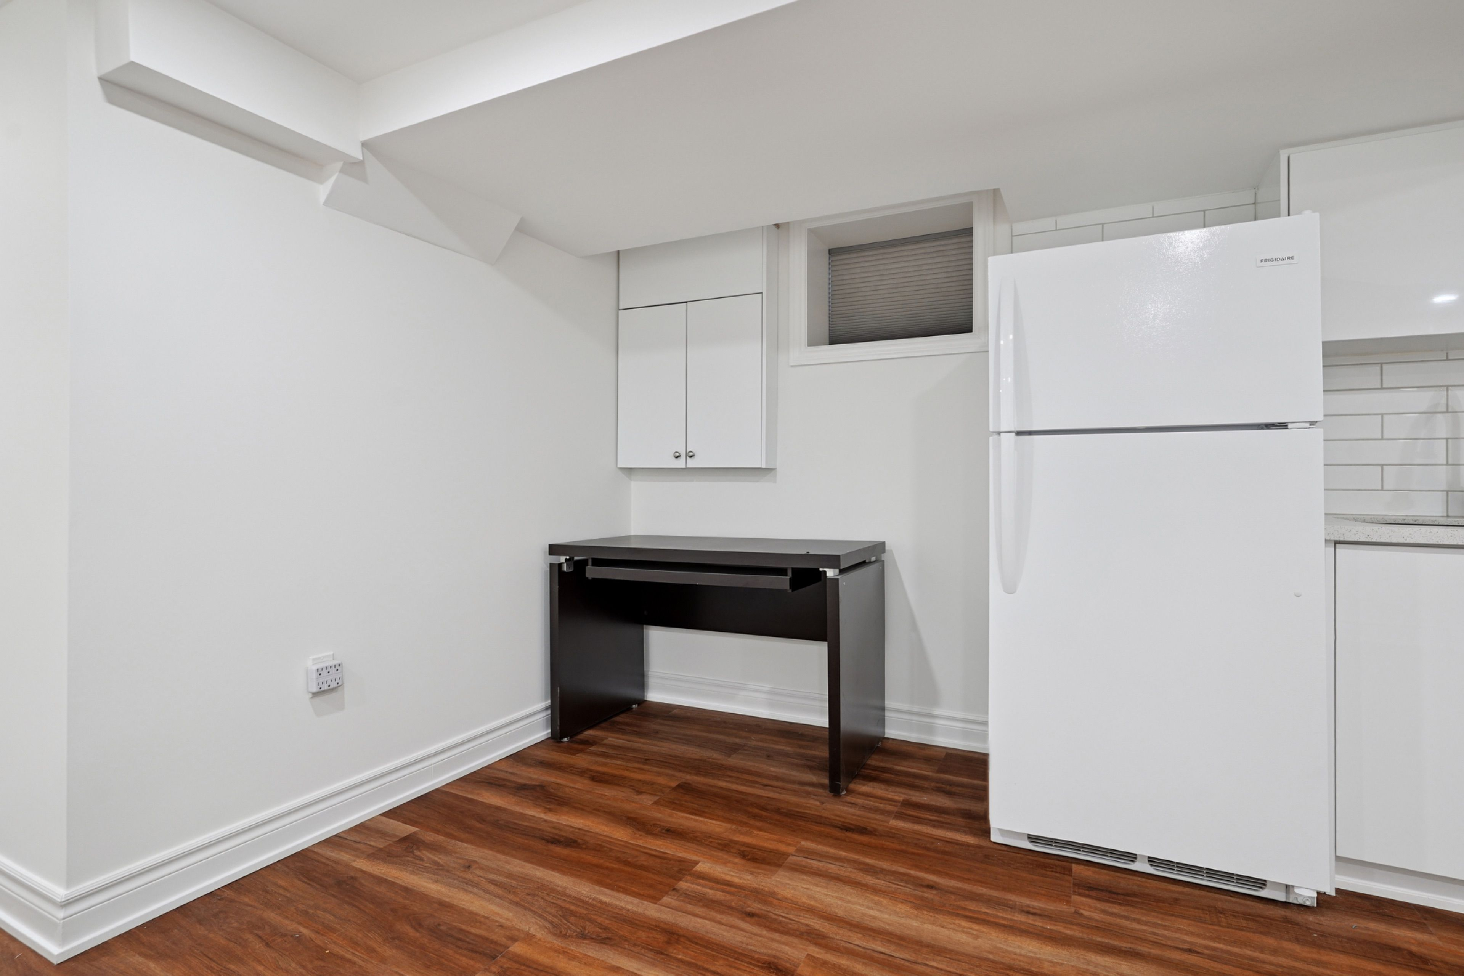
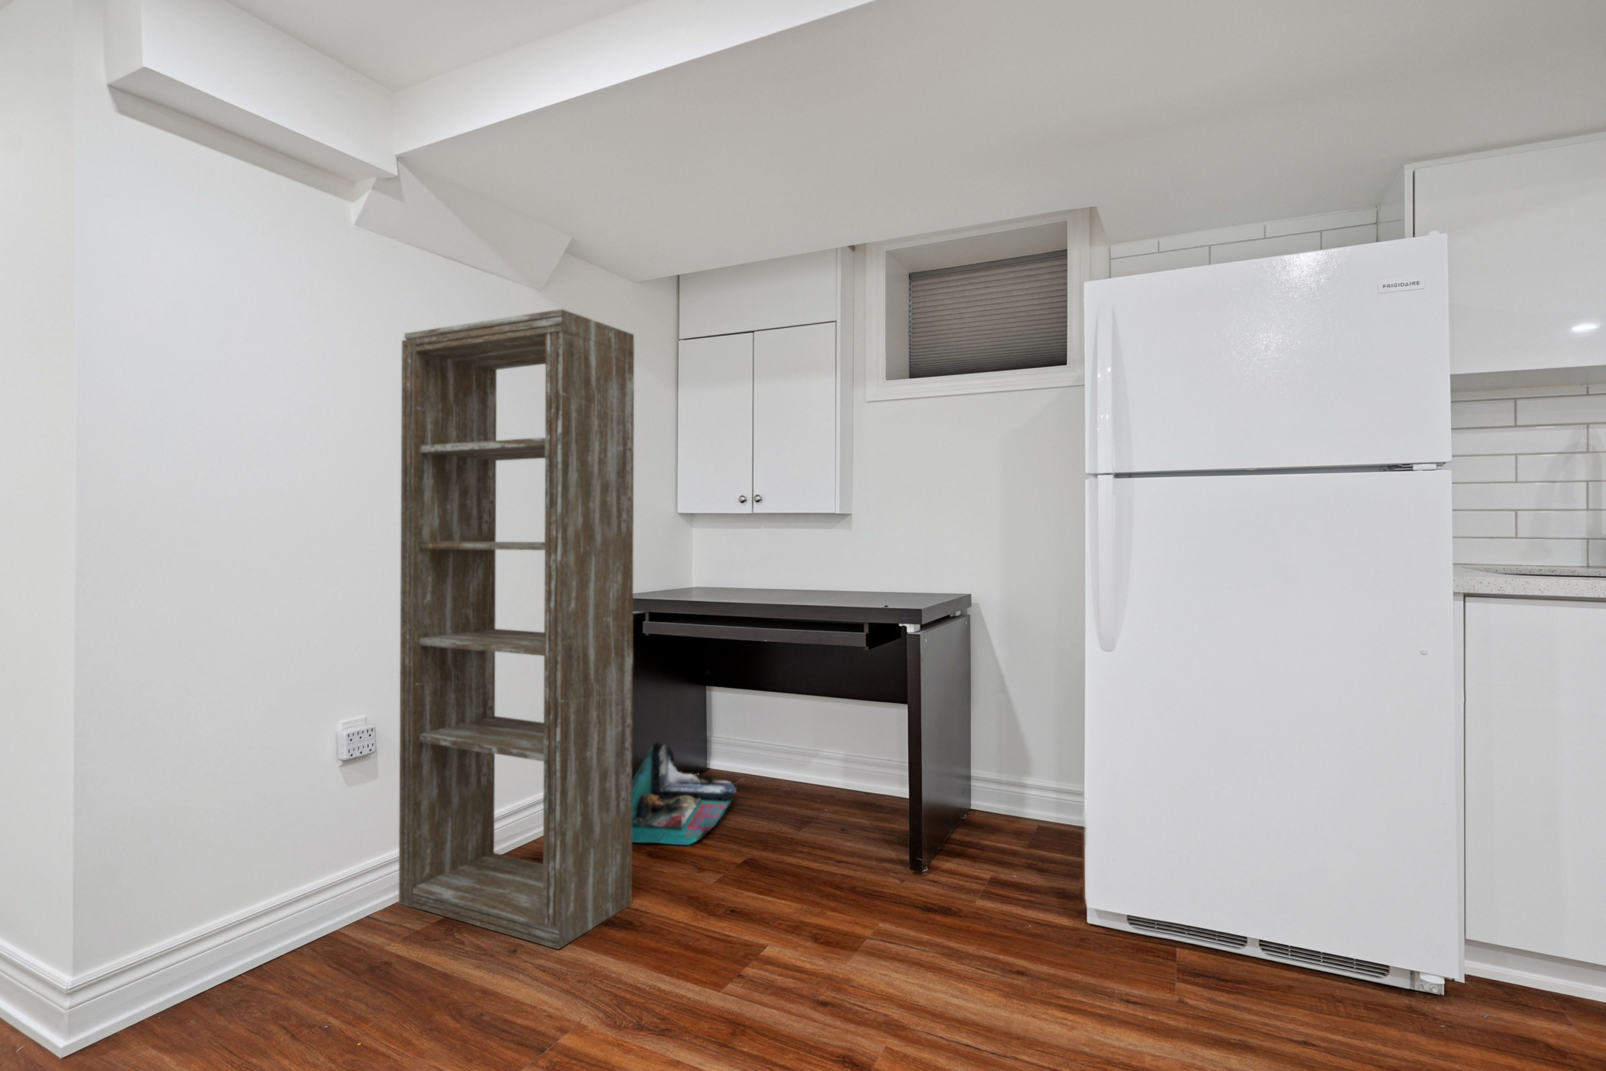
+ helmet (679, 784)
+ bookcase (516, 630)
